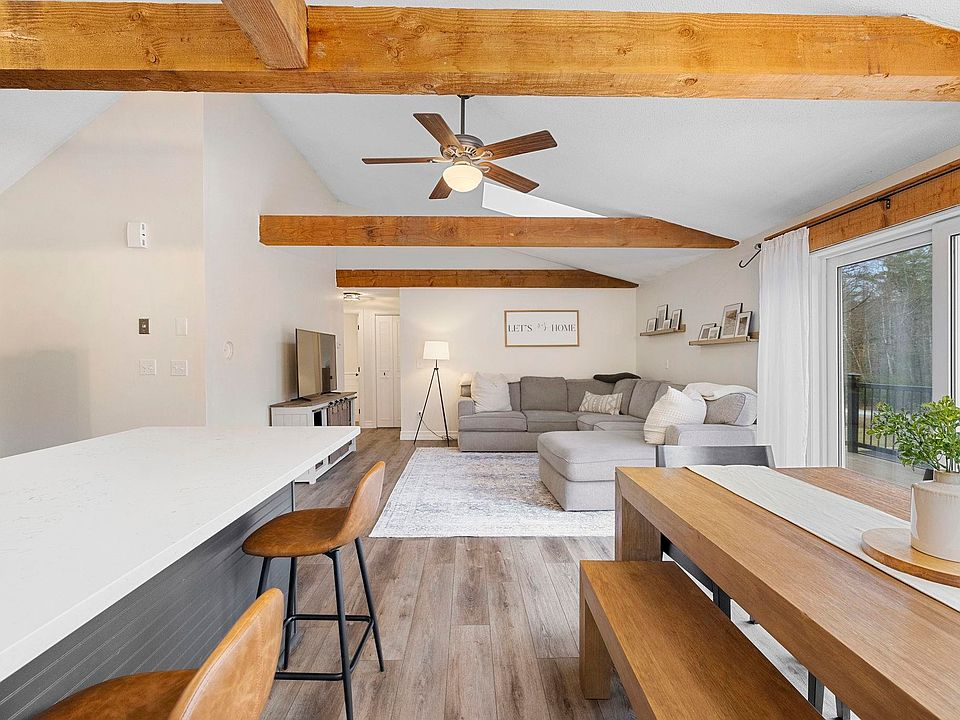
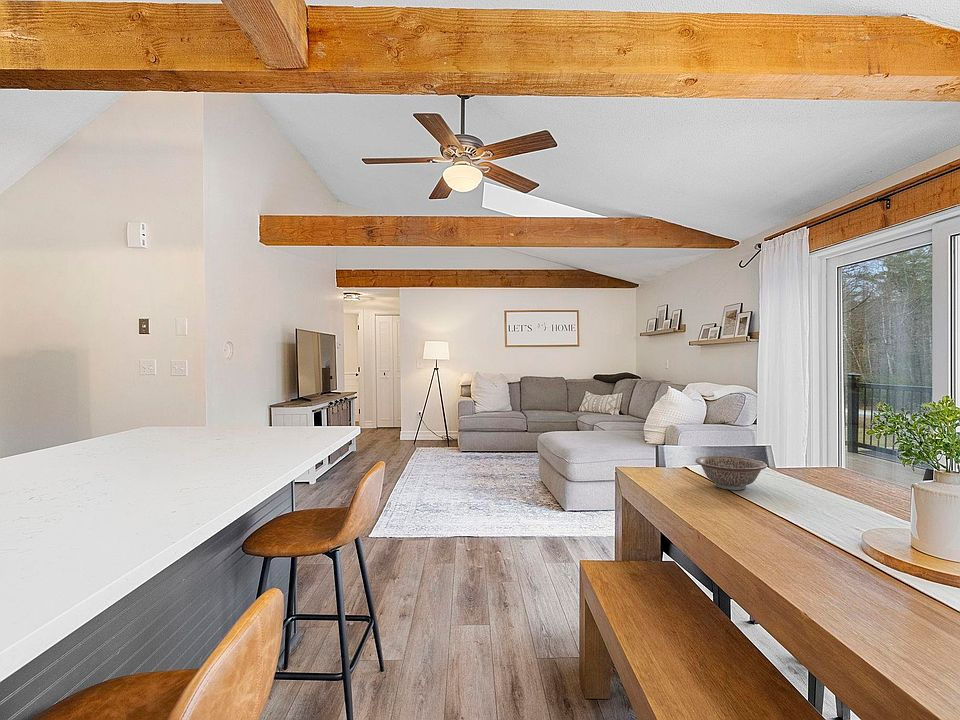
+ decorative bowl (730, 474)
